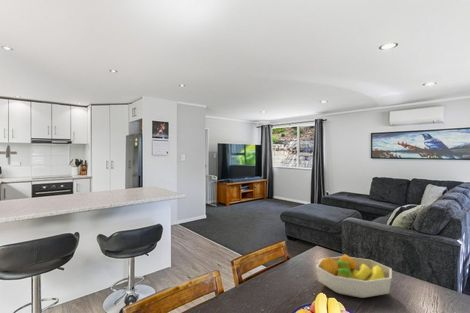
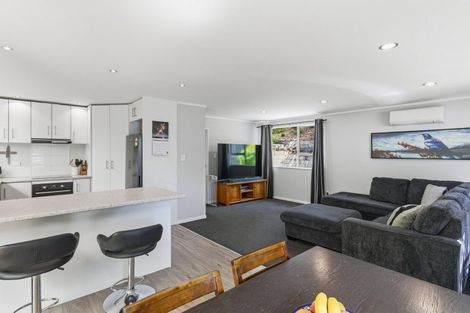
- fruit bowl (353, 272)
